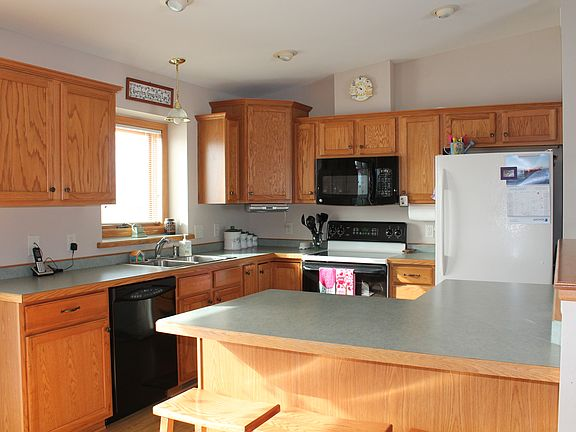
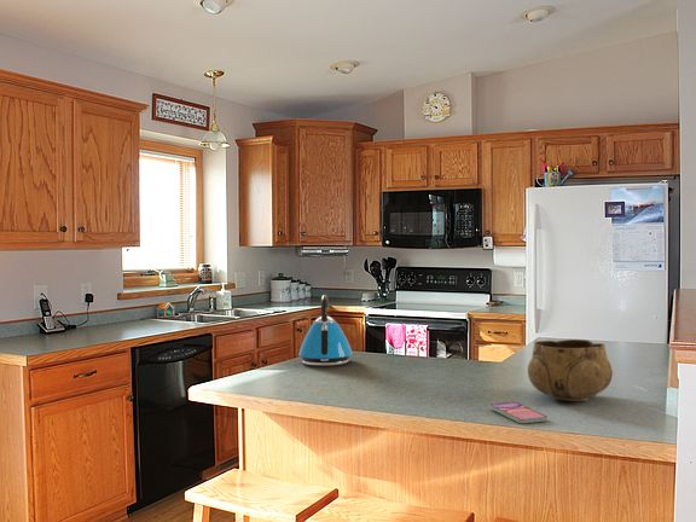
+ smartphone (517, 412)
+ kettle (325, 327)
+ decorative bowl (569, 370)
